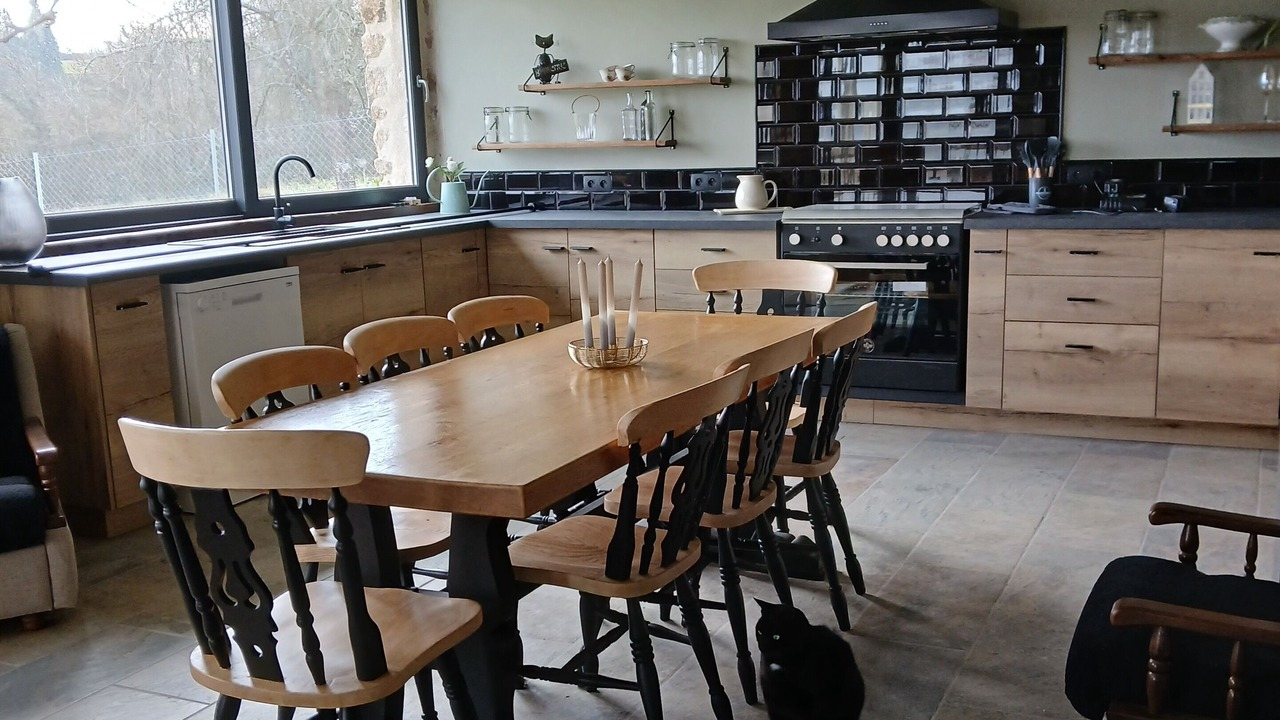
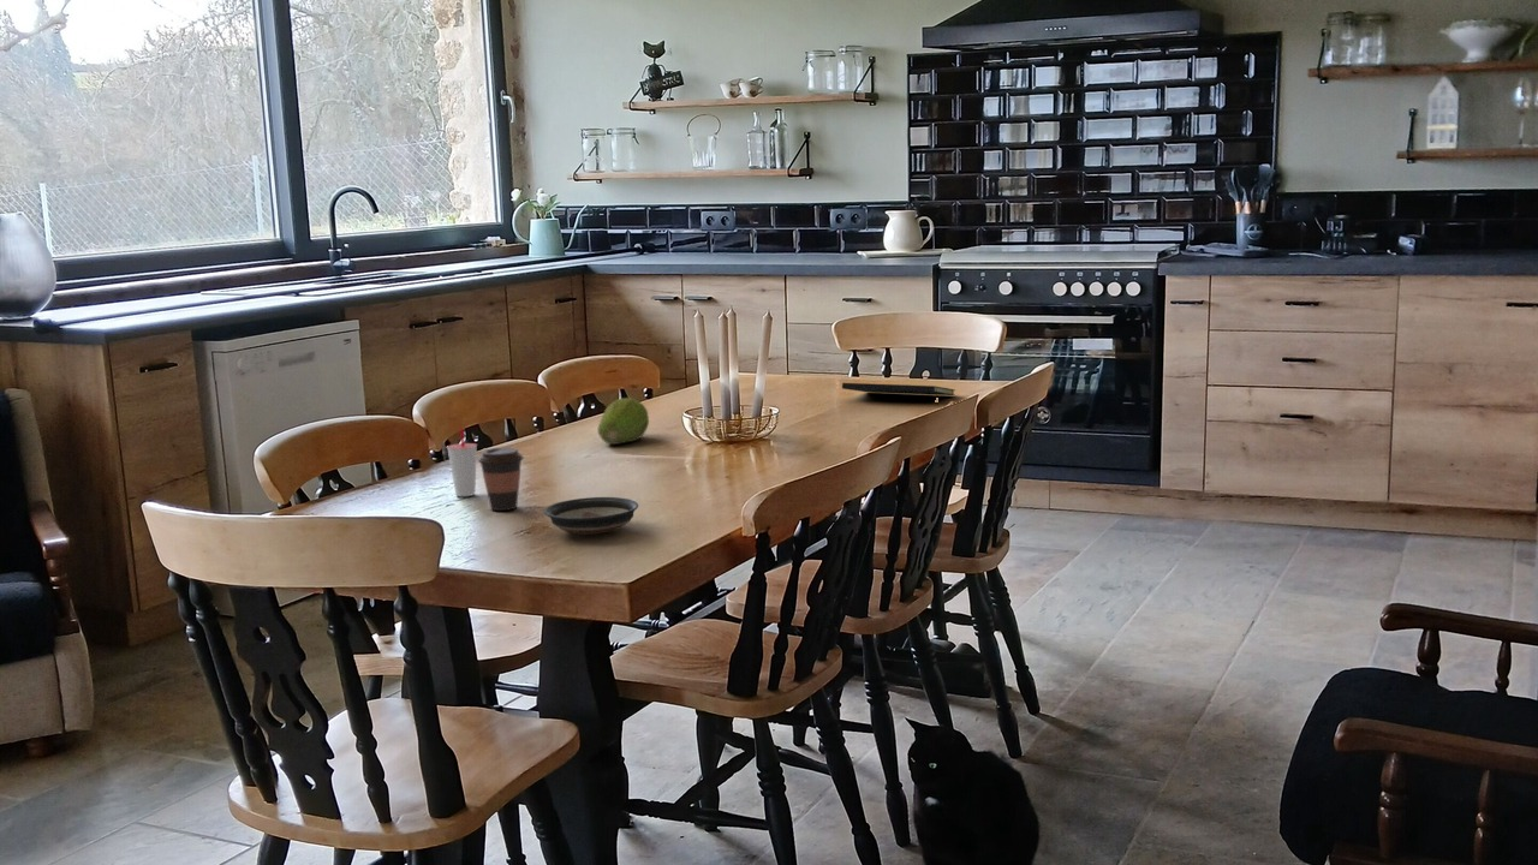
+ notepad (899, 388)
+ coffee cup (501, 479)
+ cup (463, 461)
+ fruit (622, 420)
+ saucer (591, 518)
